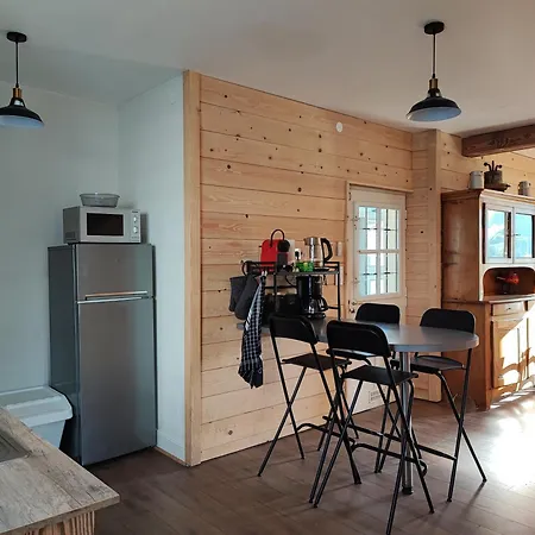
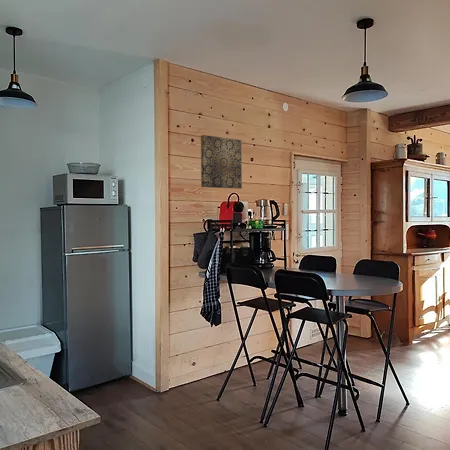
+ wall art (221, 162)
